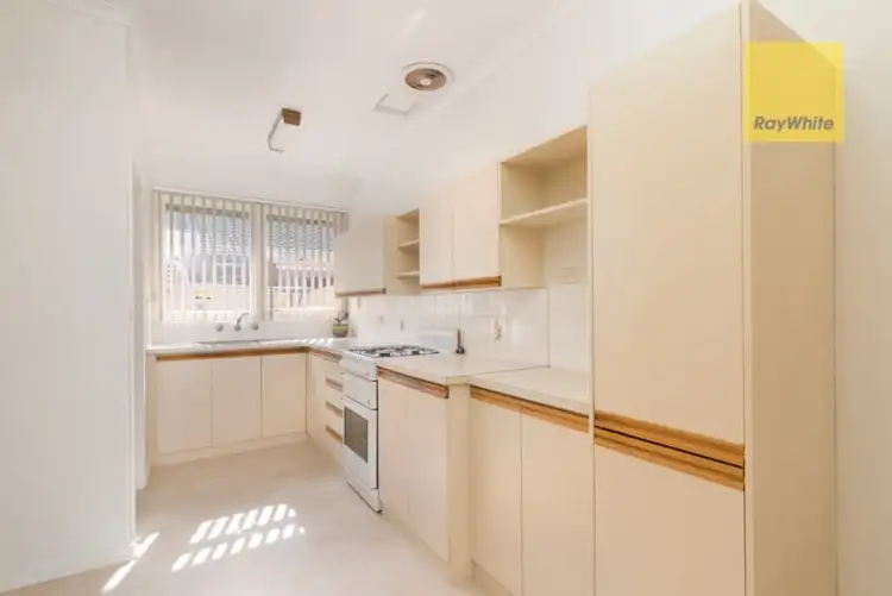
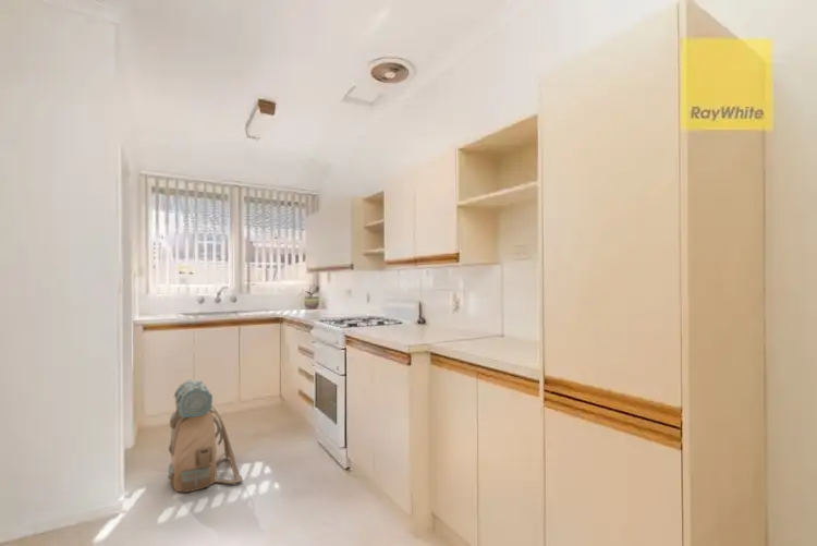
+ backpack (203, 428)
